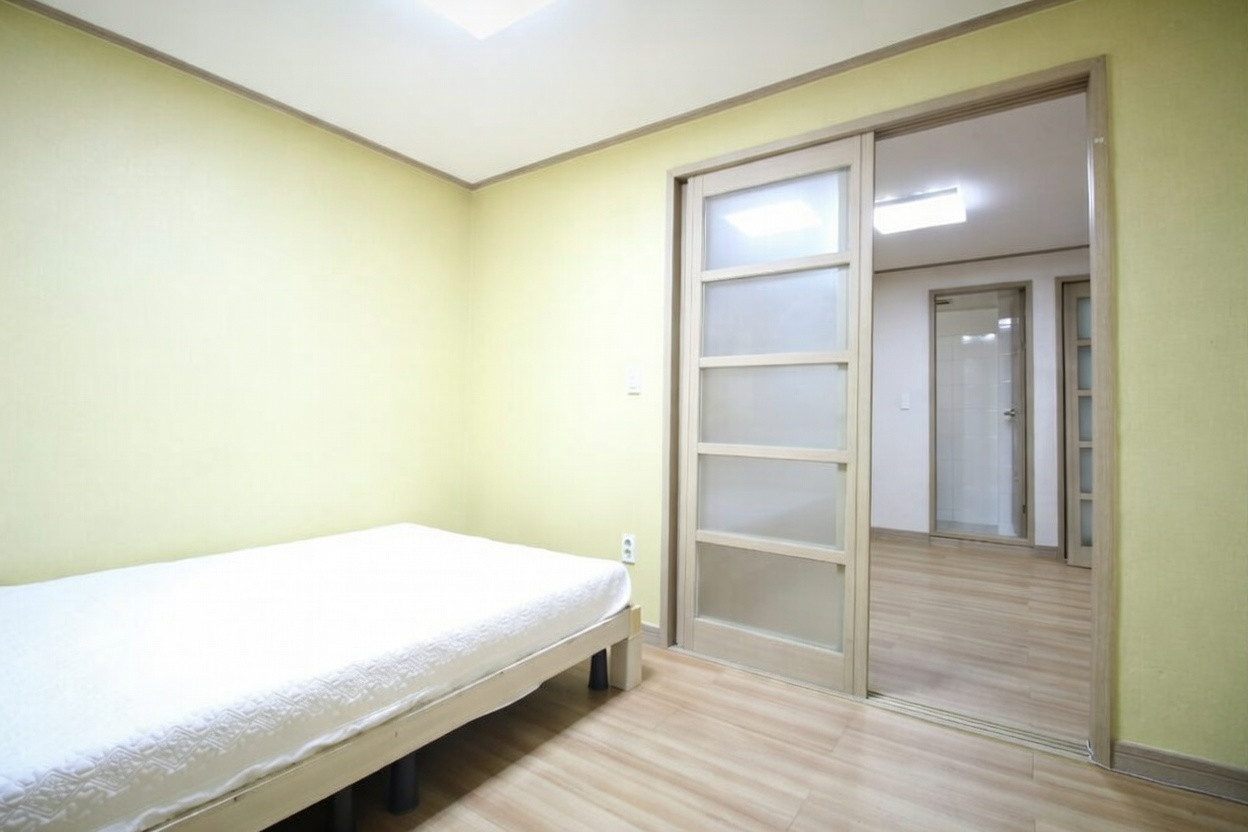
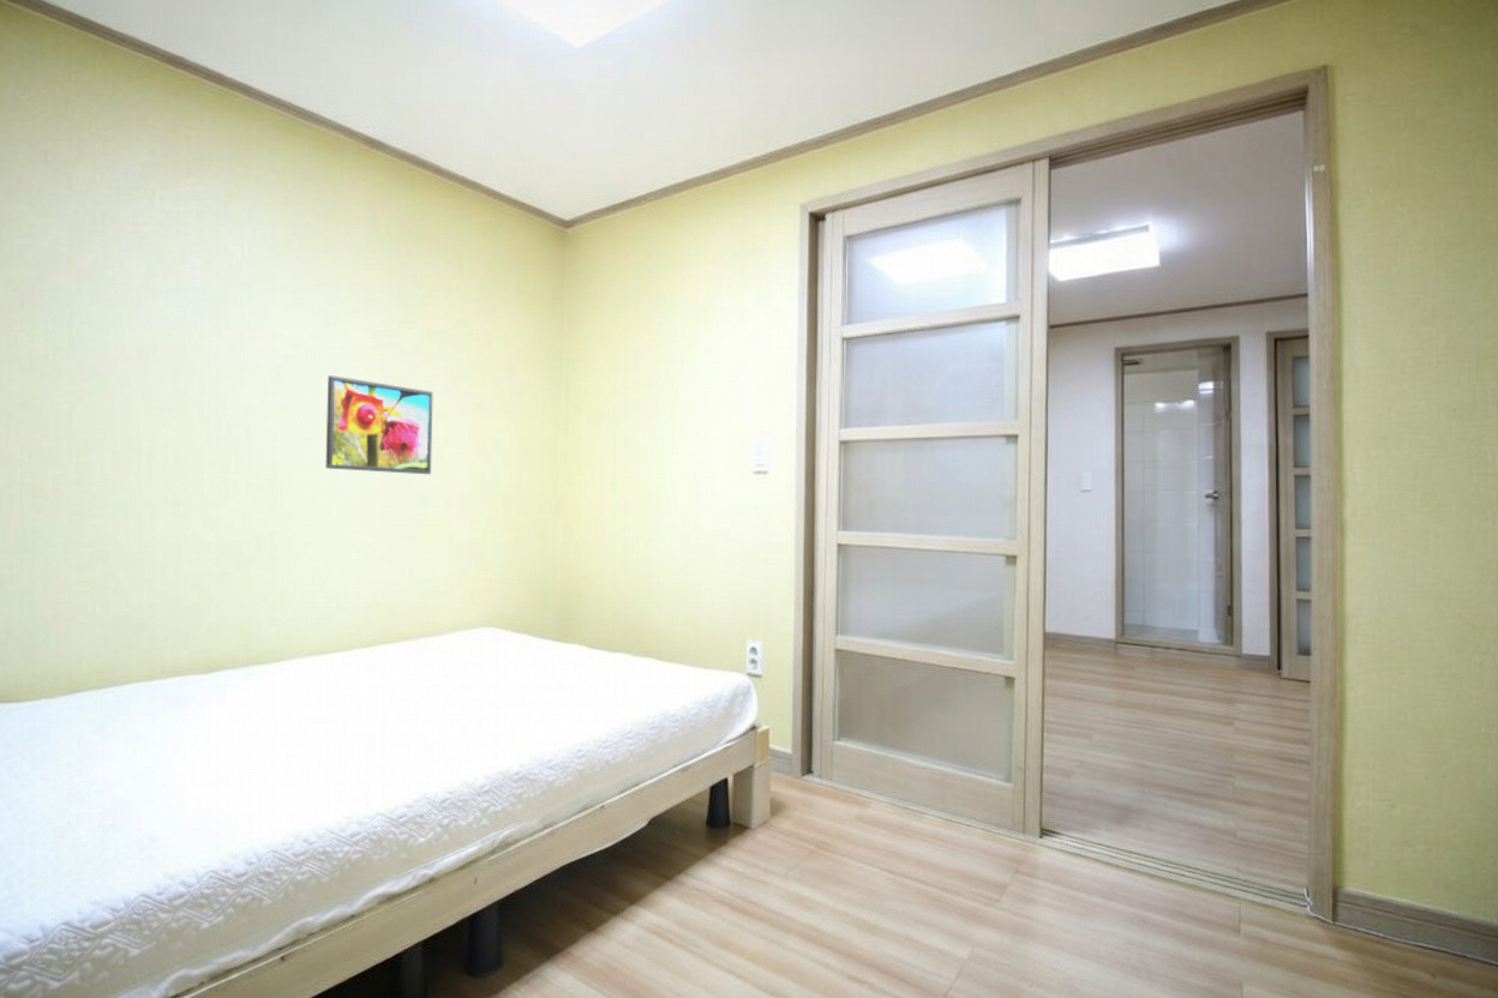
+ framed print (382, 427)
